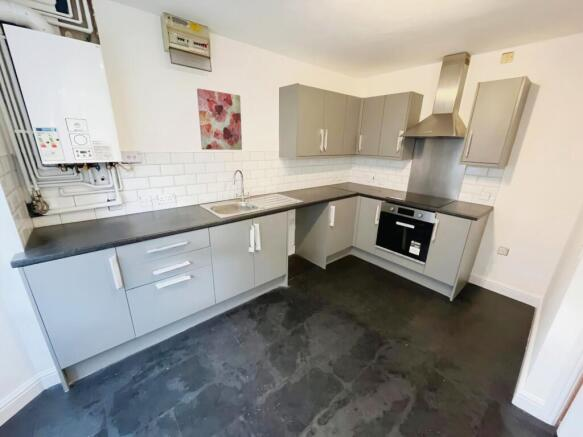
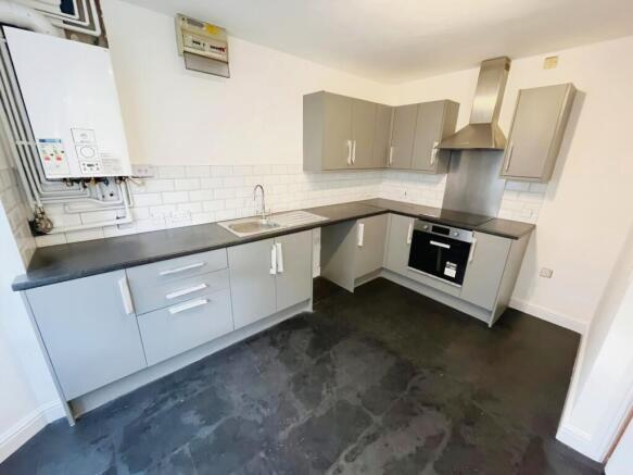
- wall art (221, 121)
